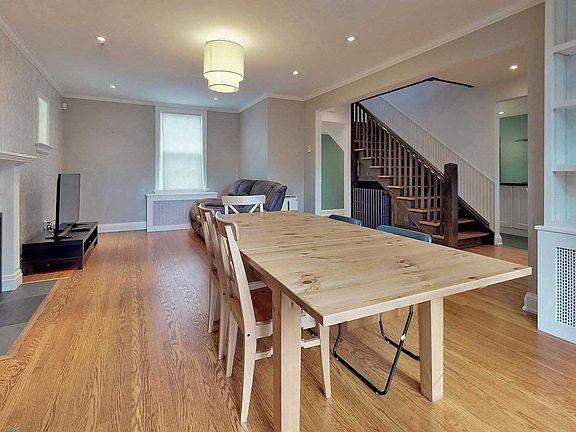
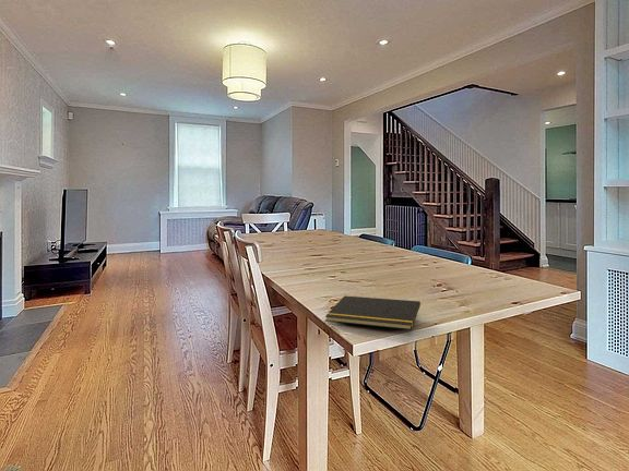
+ notepad (373, 311)
